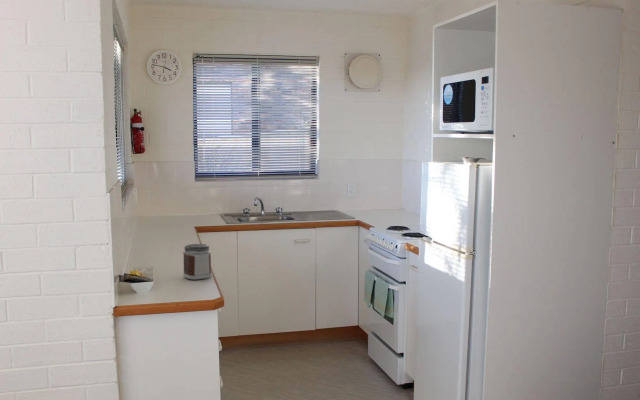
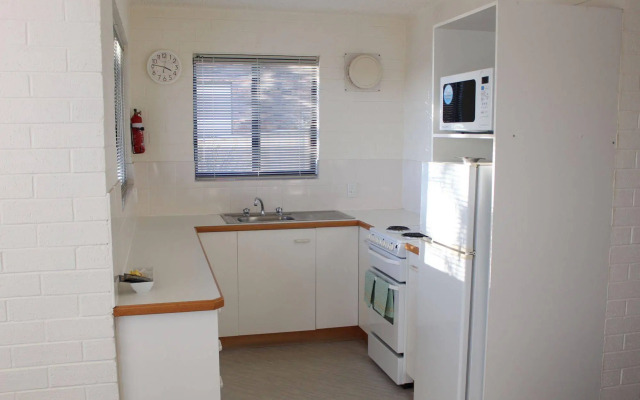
- jar (197, 261)
